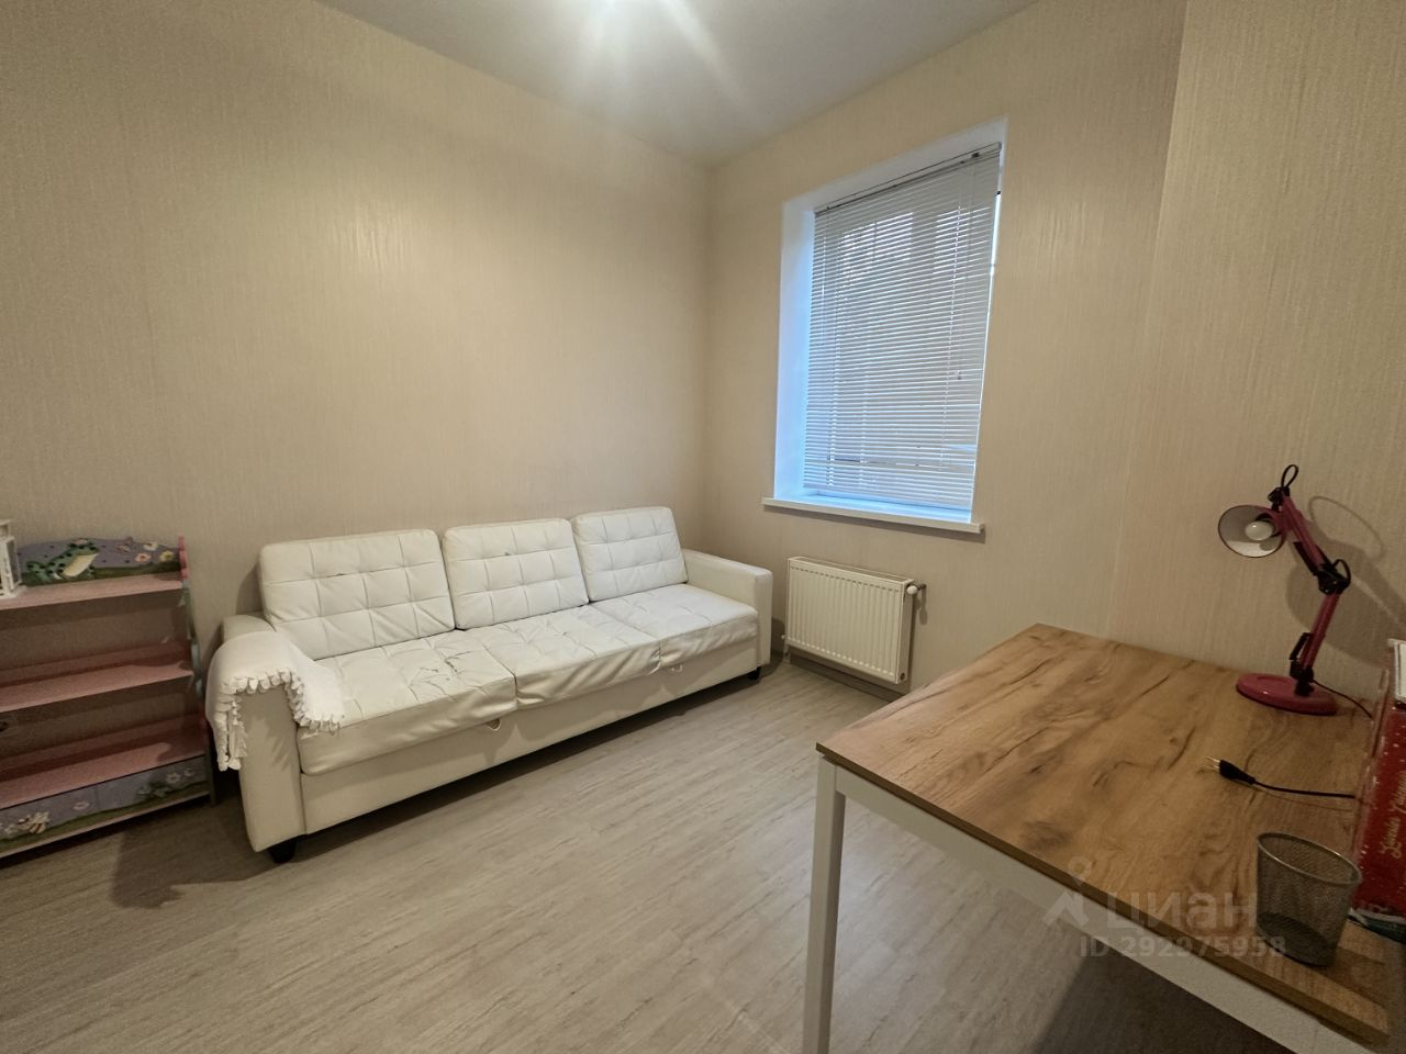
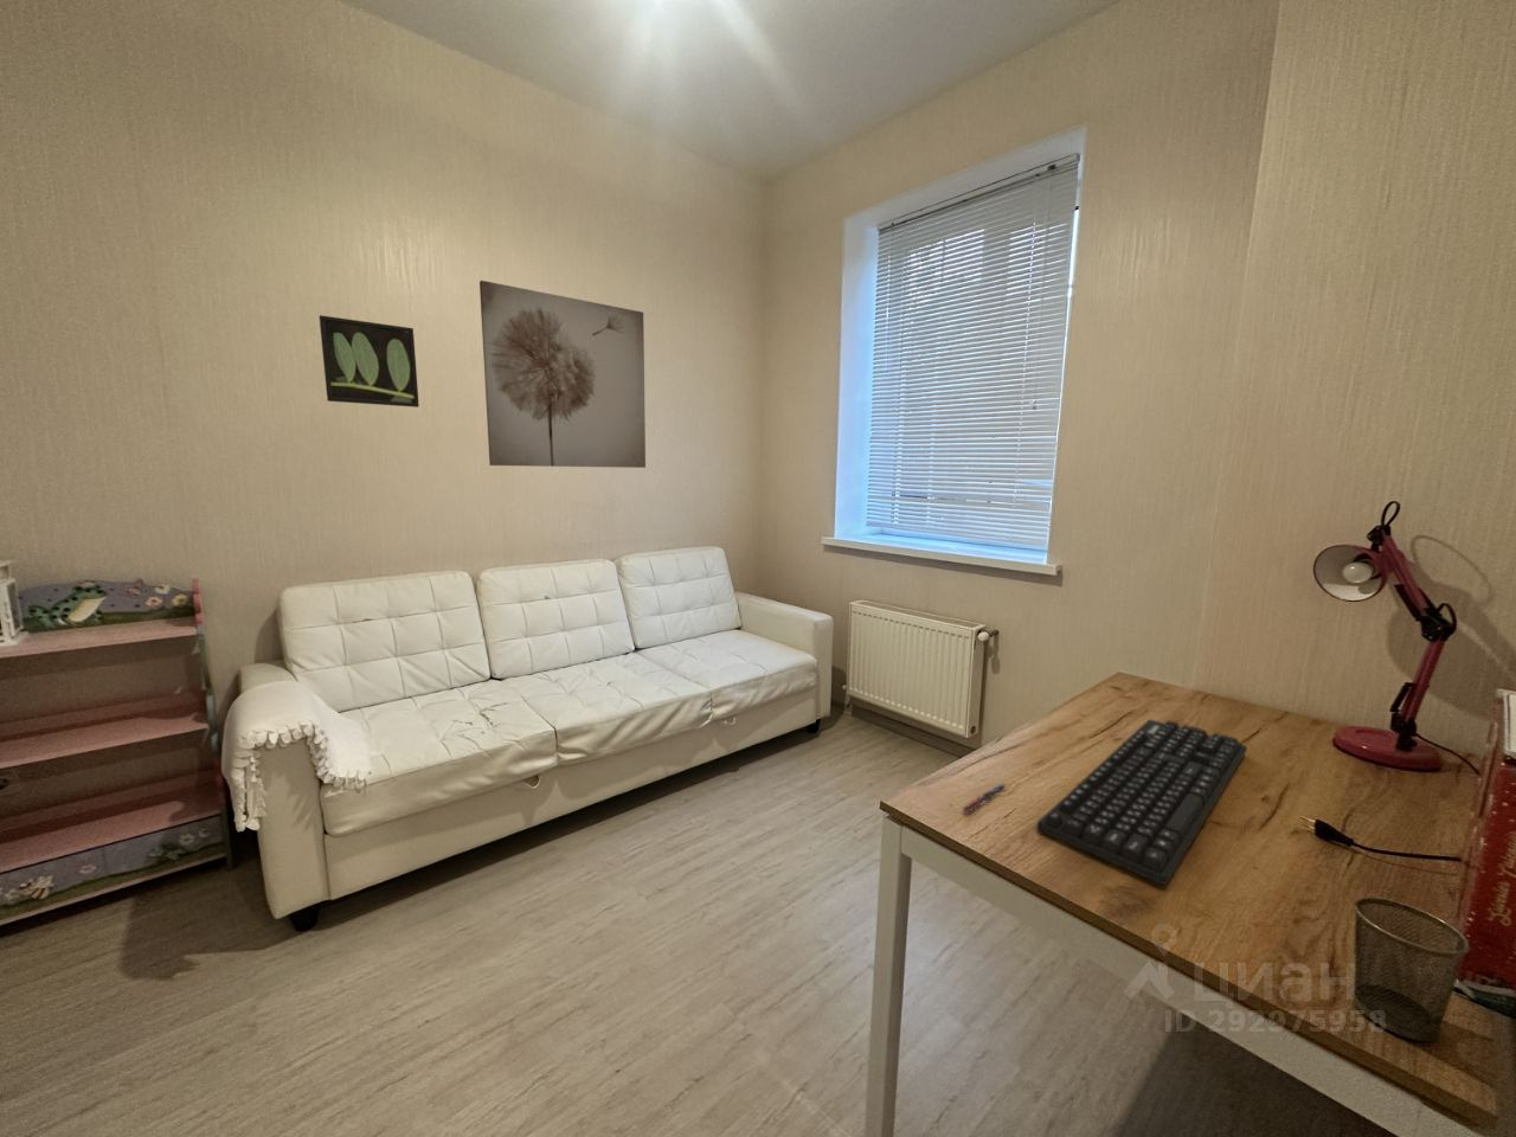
+ wall art (571, 383)
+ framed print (371, 363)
+ keyboard (1154, 780)
+ pen (985, 795)
